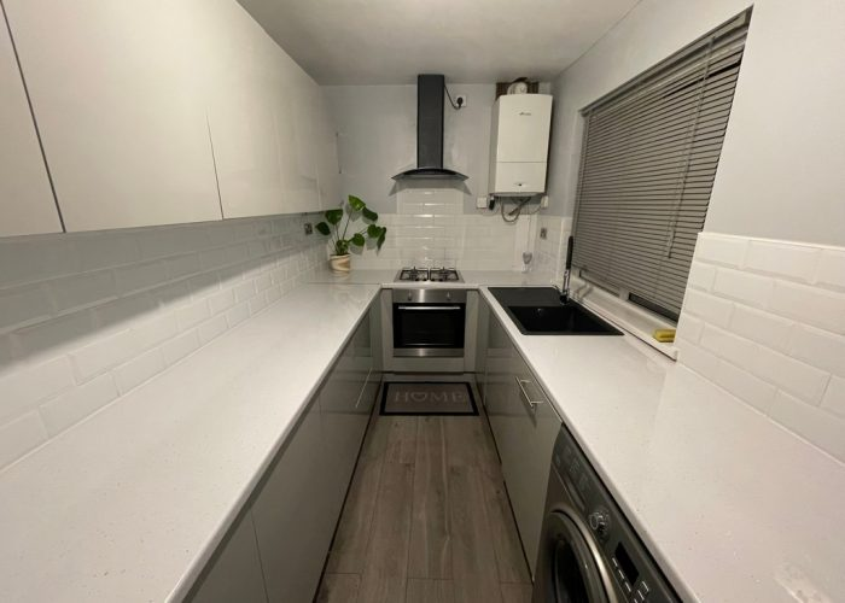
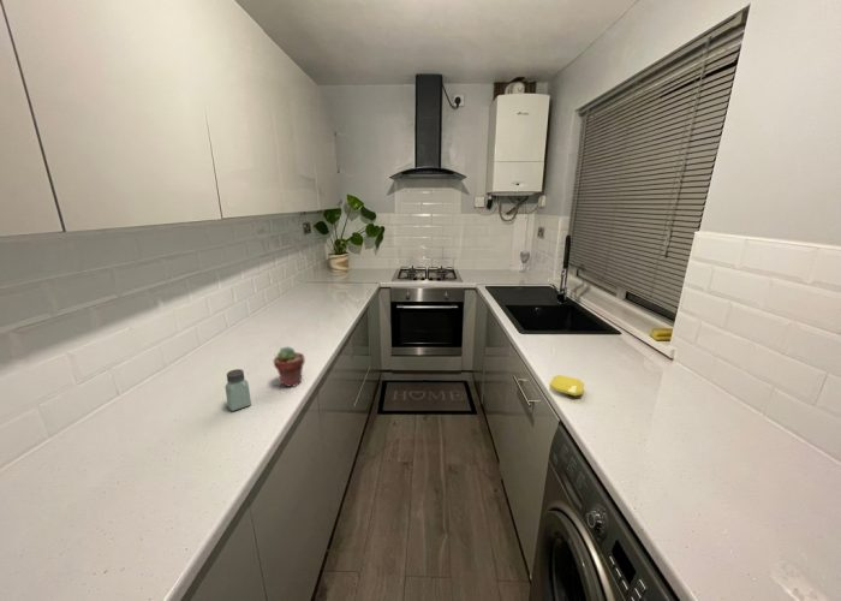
+ soap bar (567, 385)
+ saltshaker (237, 388)
+ potted succulent (290, 364)
